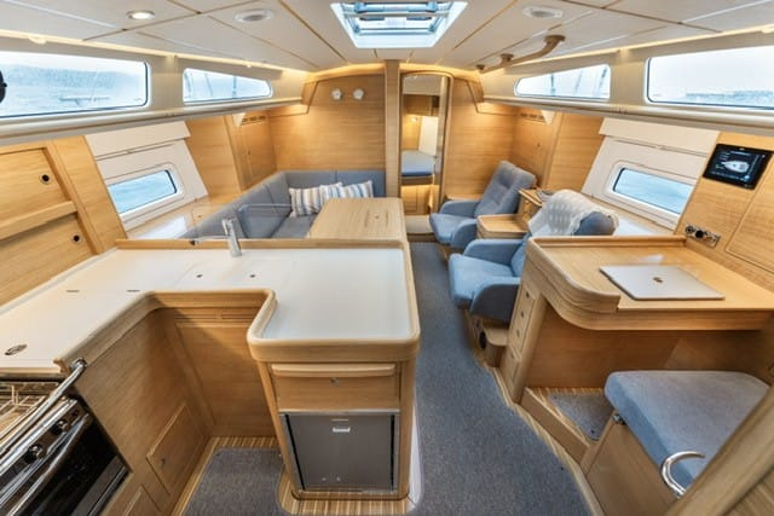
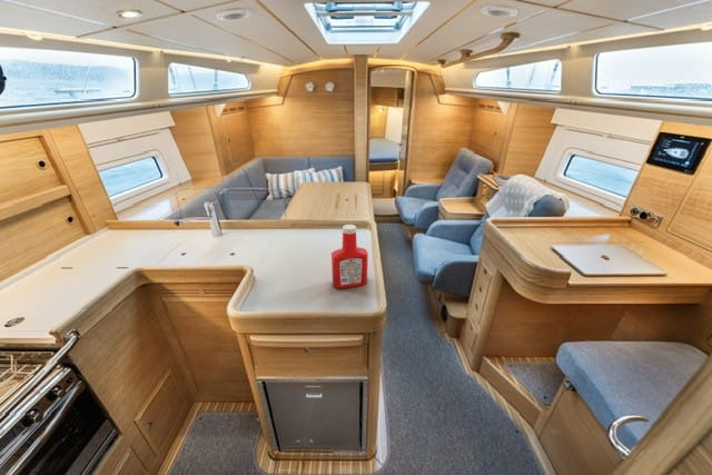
+ soap bottle (349, 256)
